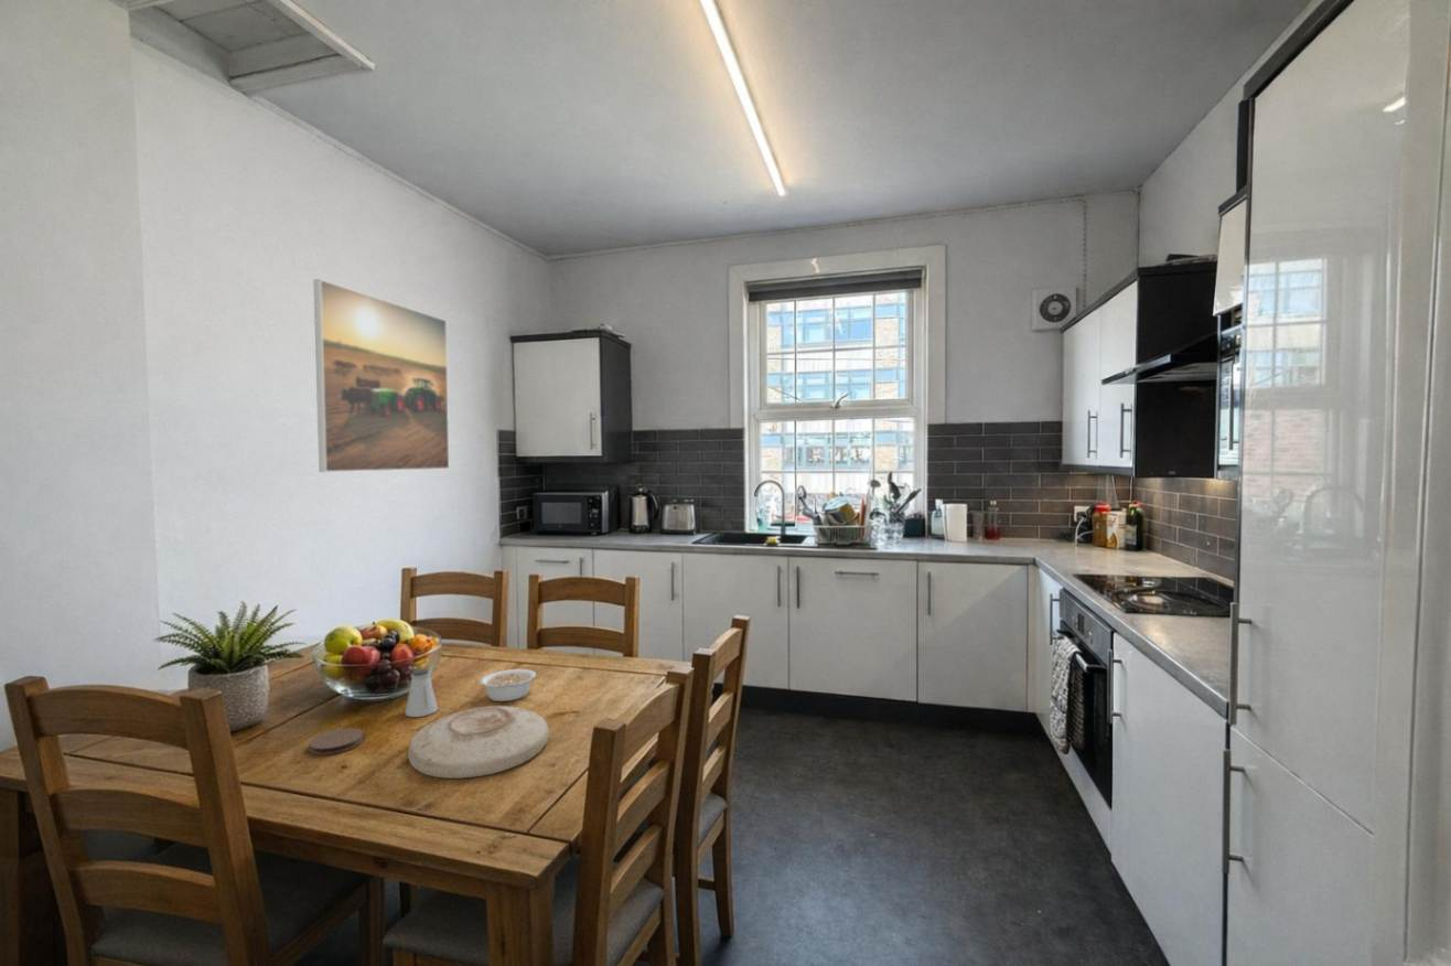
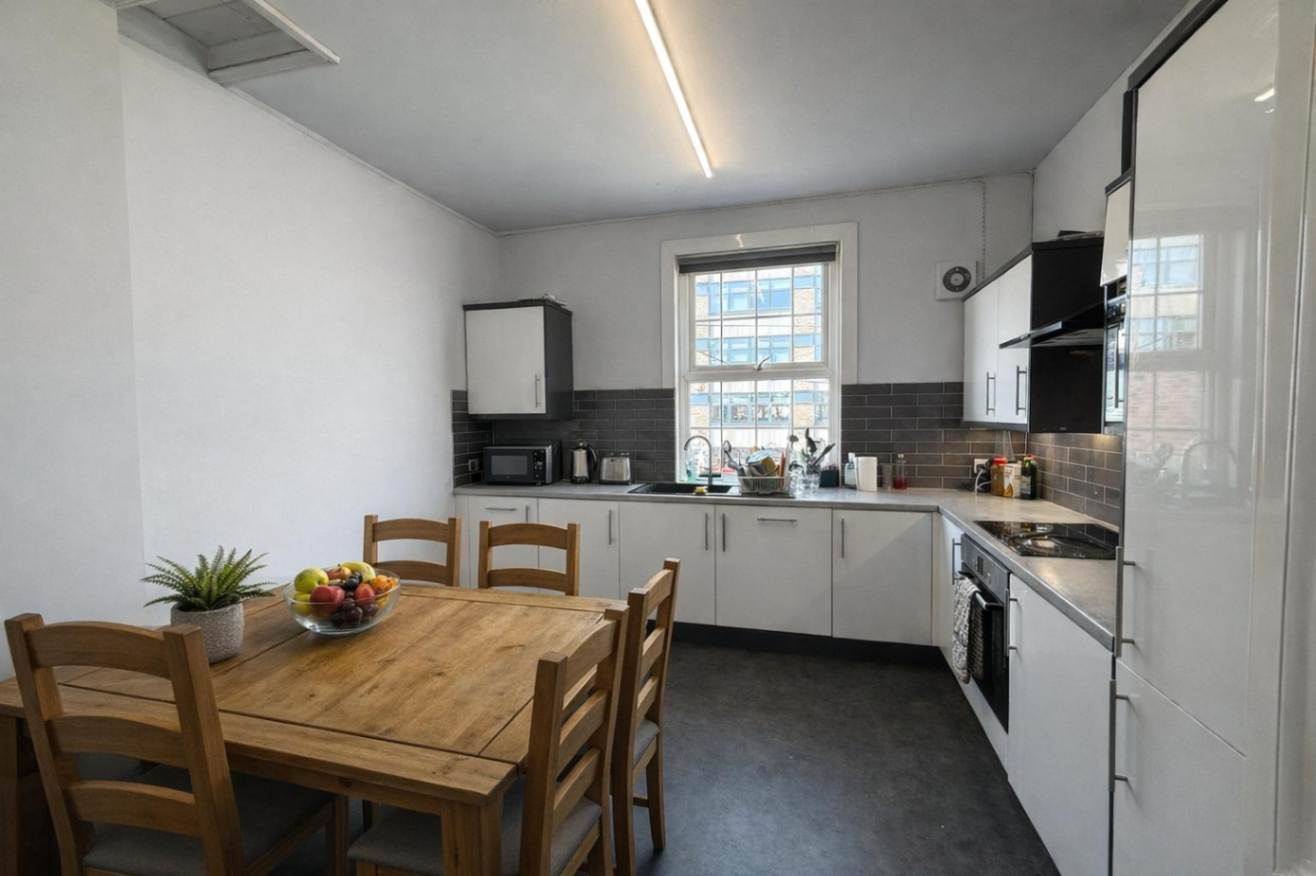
- legume (510, 684)
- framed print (390, 386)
- plate (481, 732)
- saltshaker (421, 690)
- coaster (336, 740)
